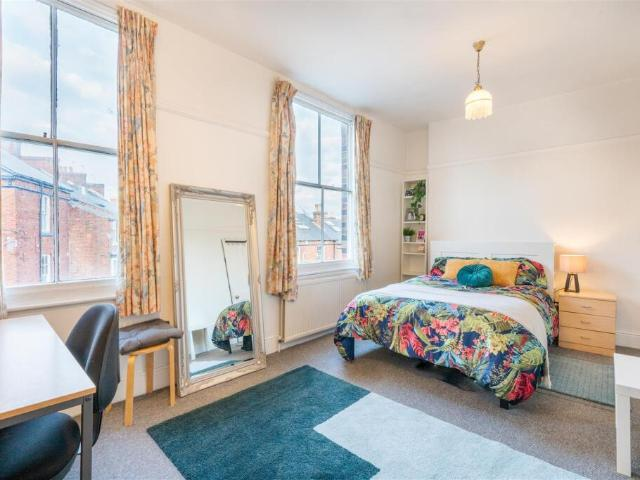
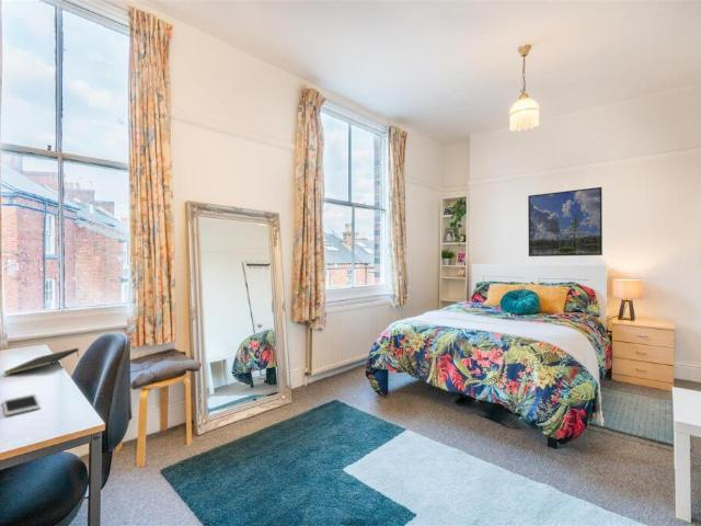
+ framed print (563, 224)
+ cell phone (21, 403)
+ notepad (44, 359)
